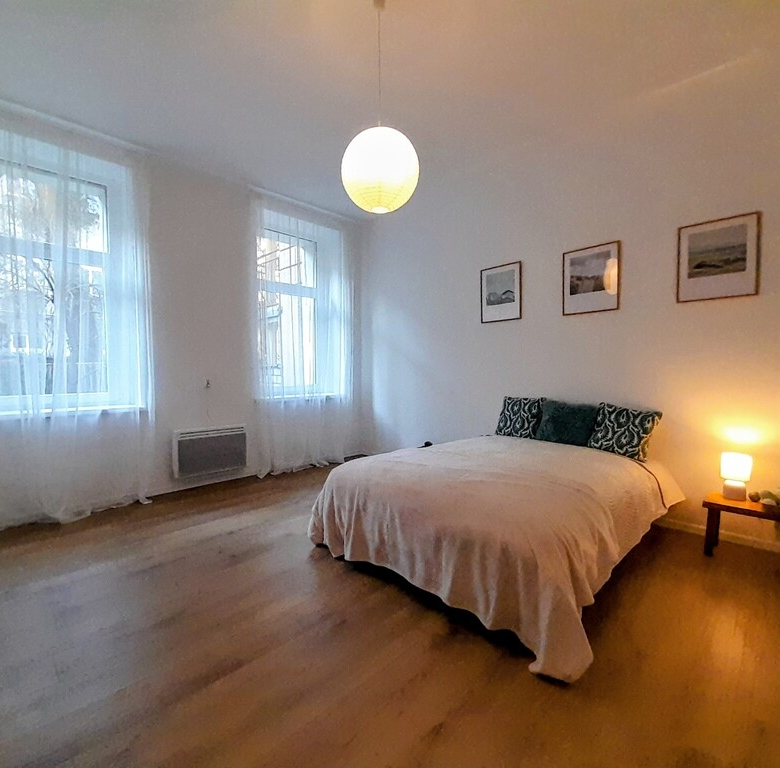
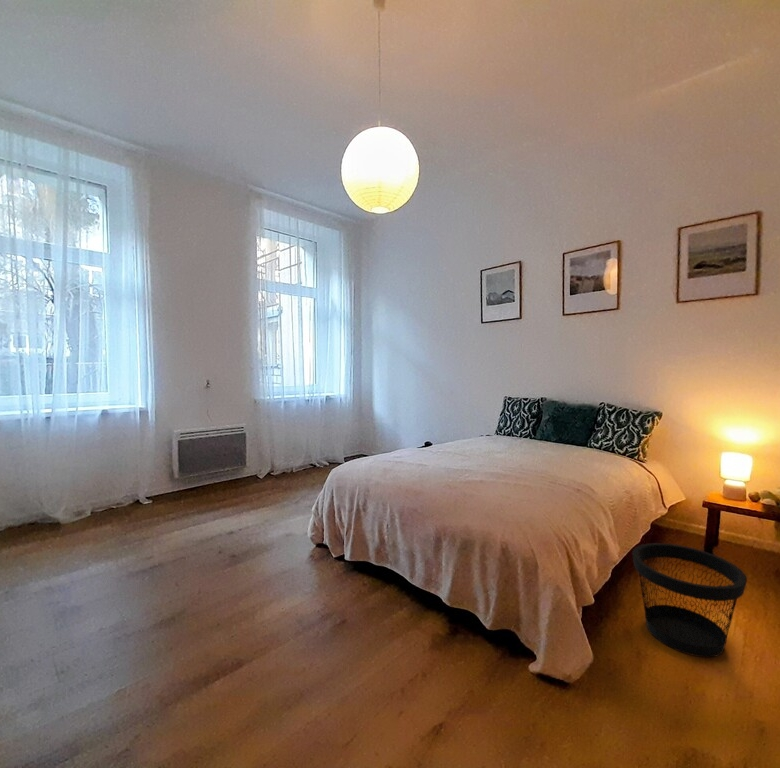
+ wastebasket (683, 599)
